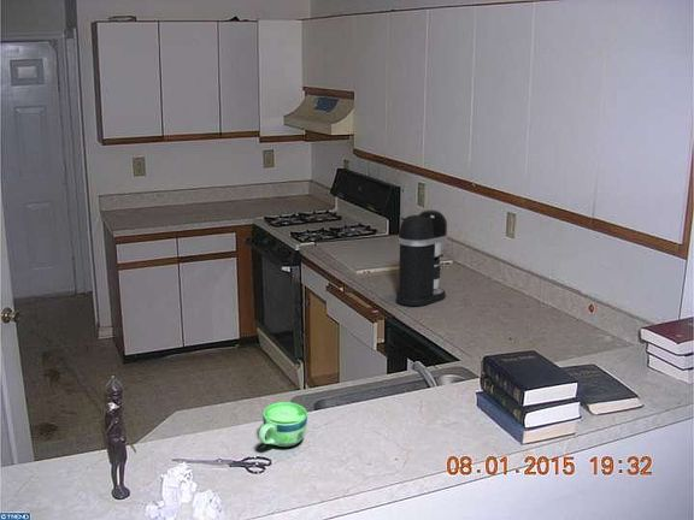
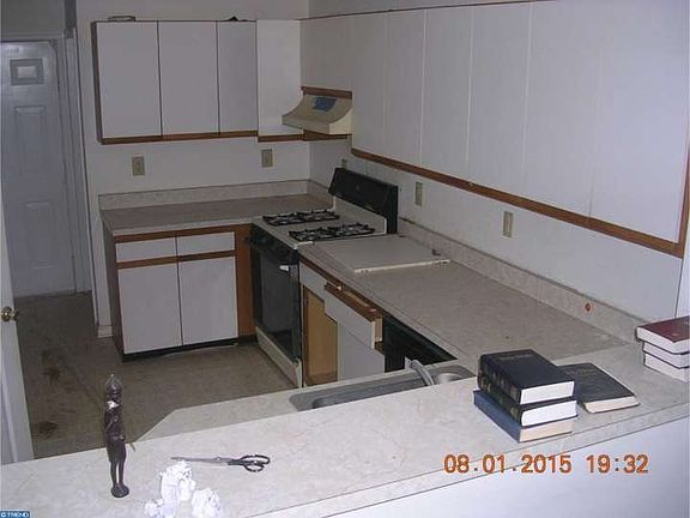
- coffee maker (422, 255)
- cup (282, 429)
